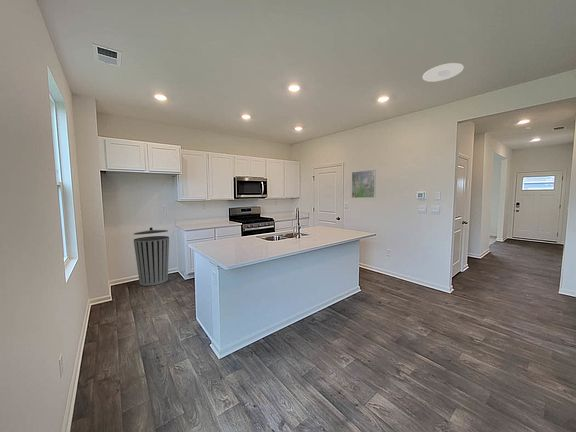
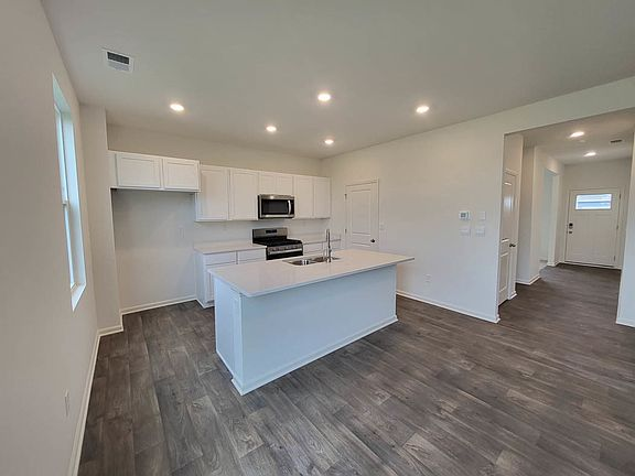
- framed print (363, 184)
- trash can (152, 254)
- recessed light (442, 71)
